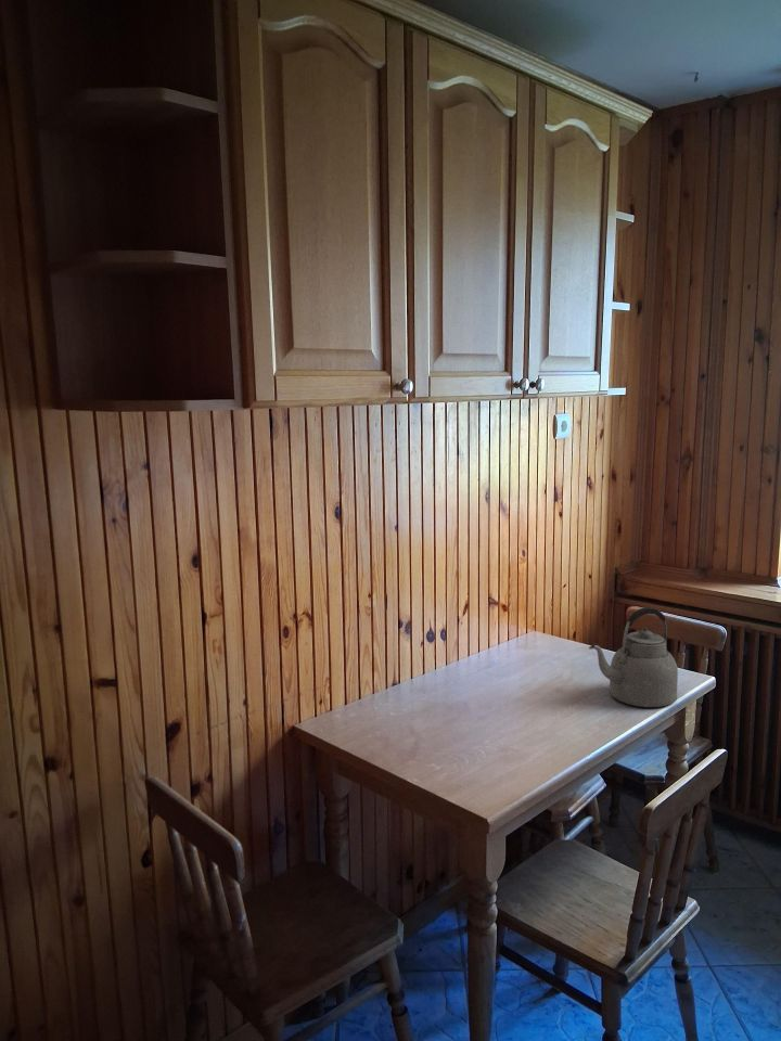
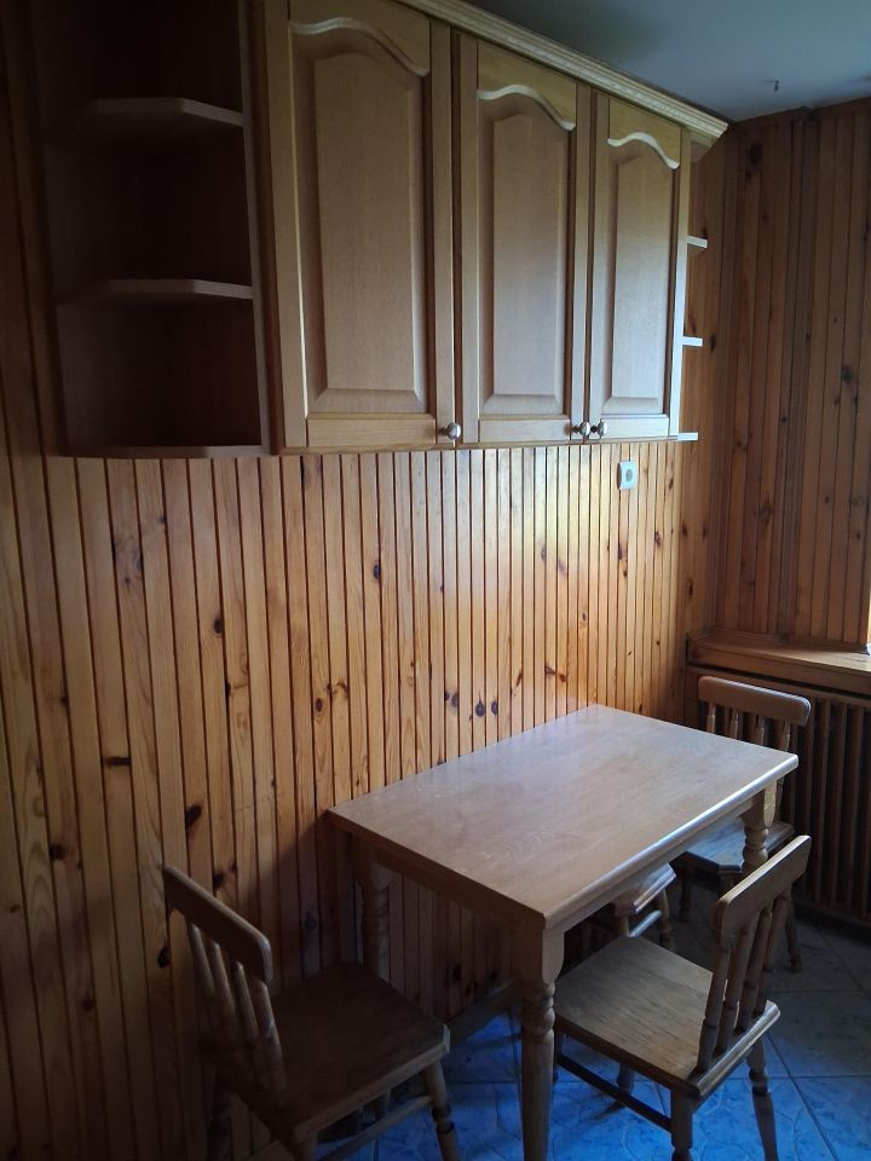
- kettle (630, 654)
